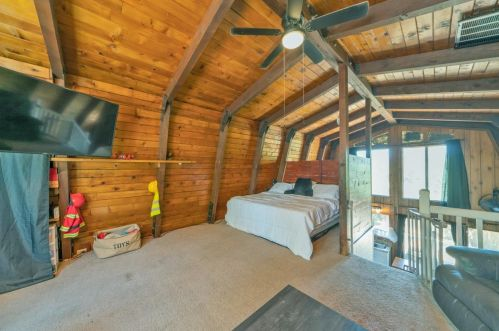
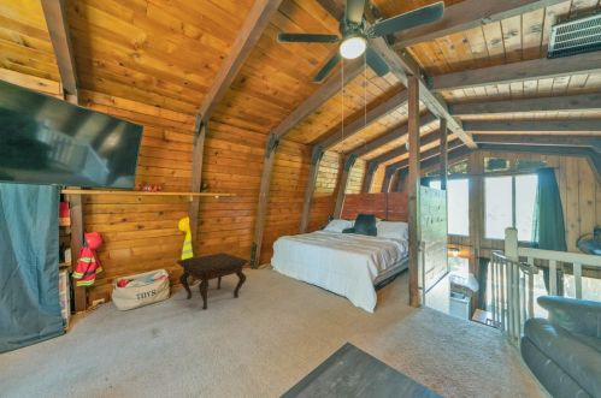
+ side table (212, 278)
